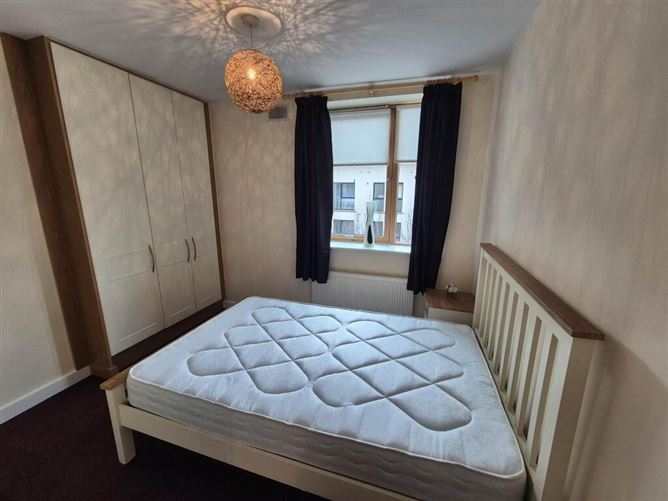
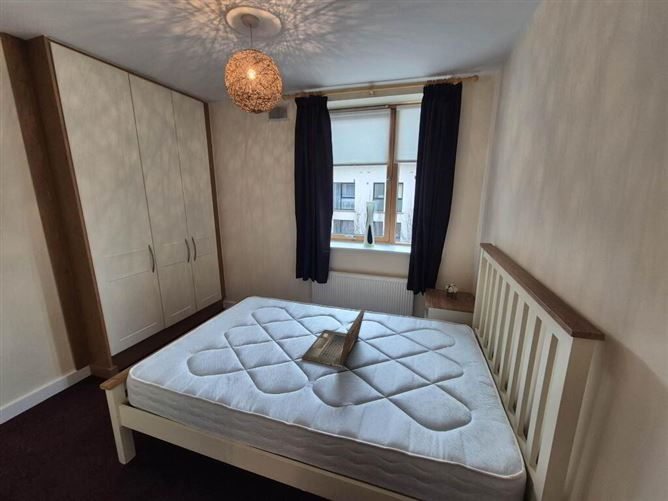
+ laptop (335, 332)
